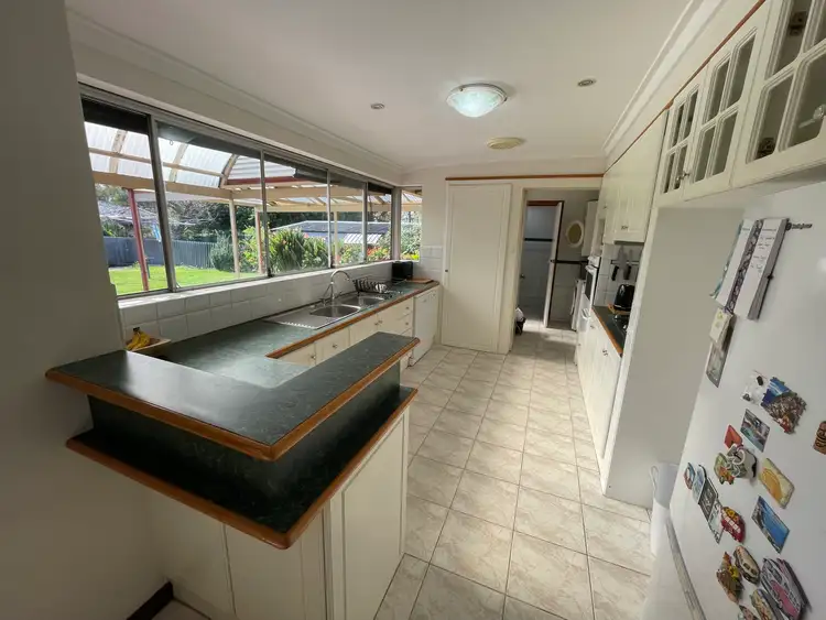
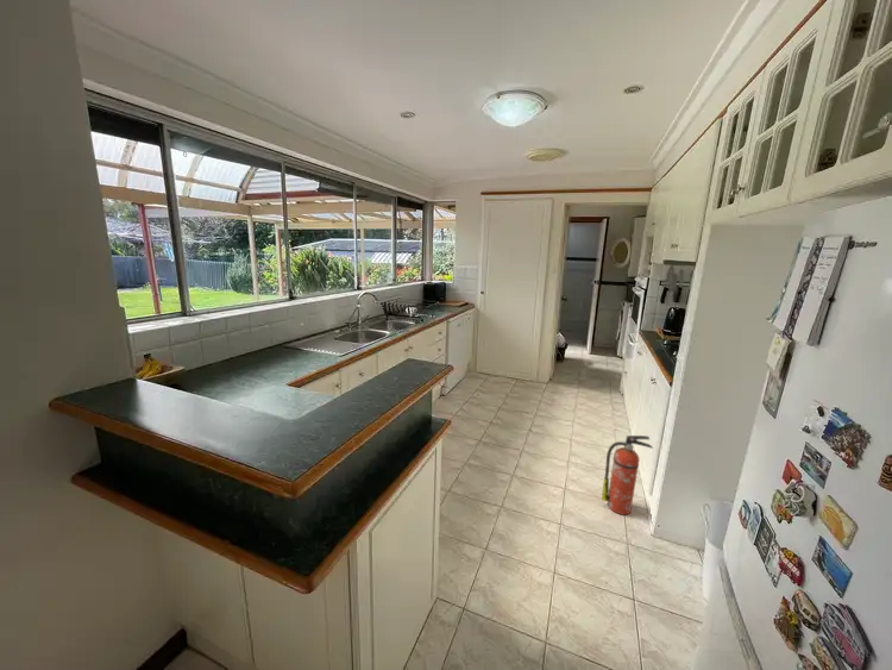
+ fire extinguisher (626, 471)
